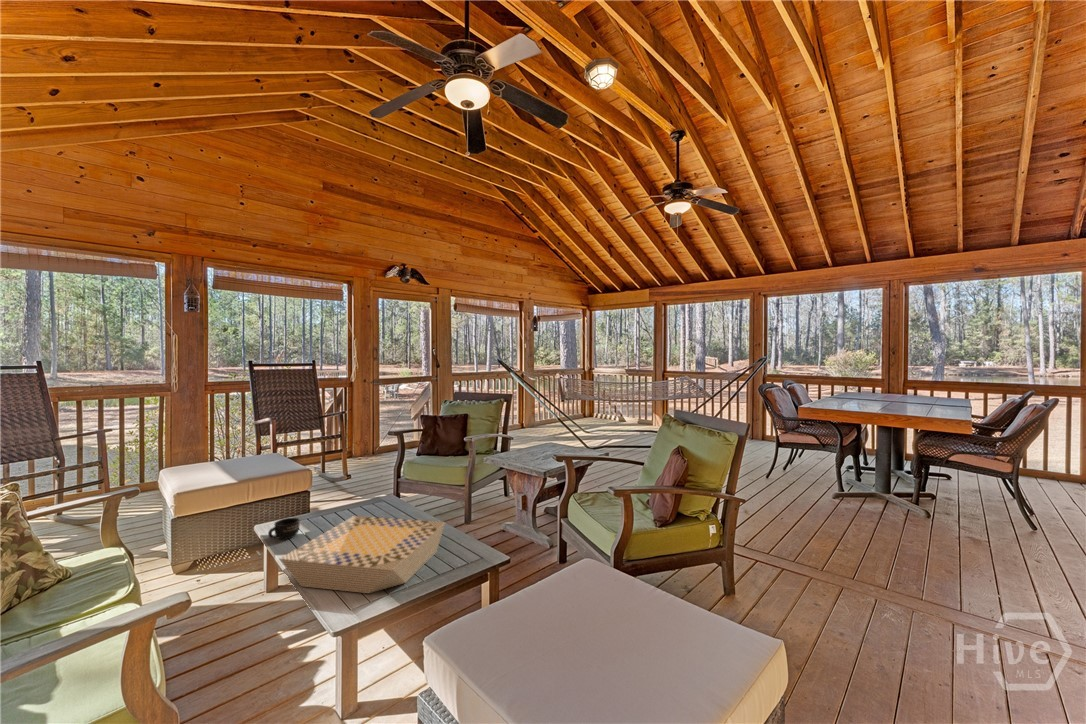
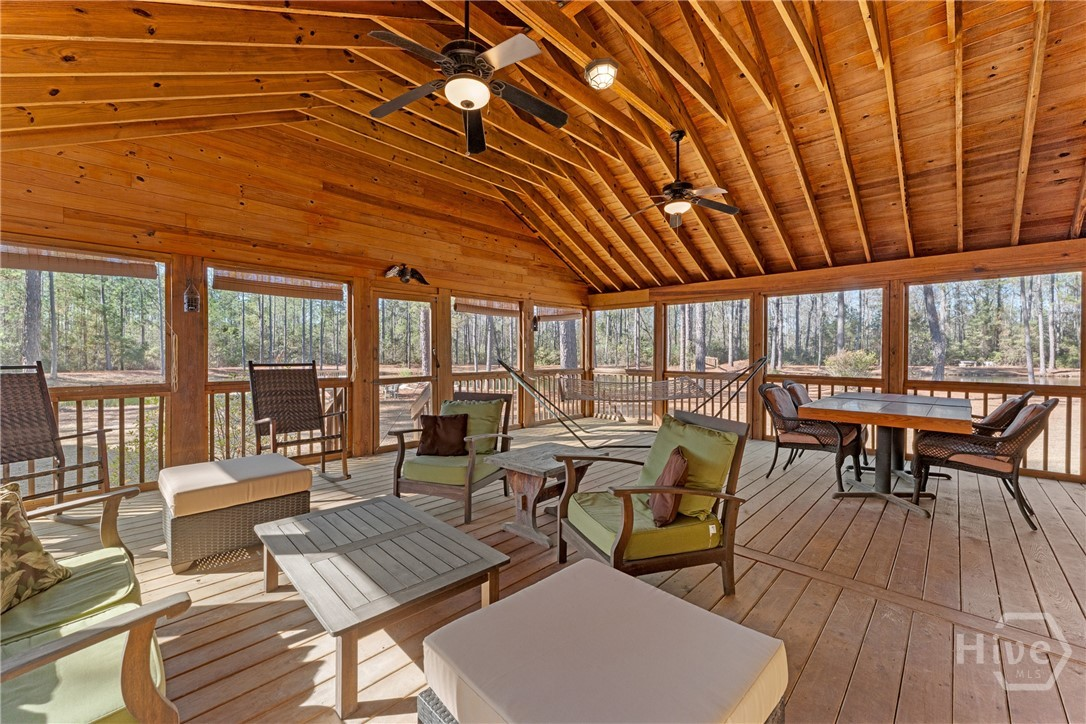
- mug (283, 529)
- board game (370, 549)
